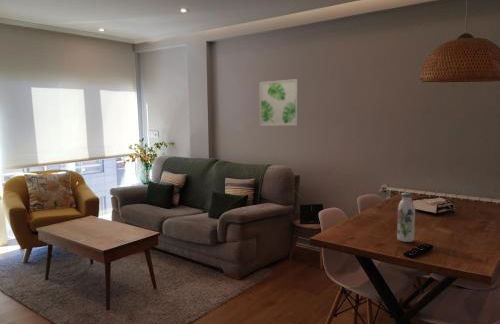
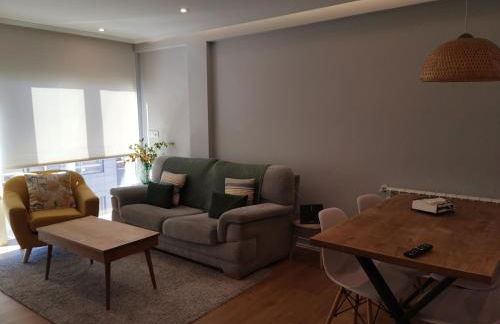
- water bottle (406, 216)
- wall art (278, 103)
